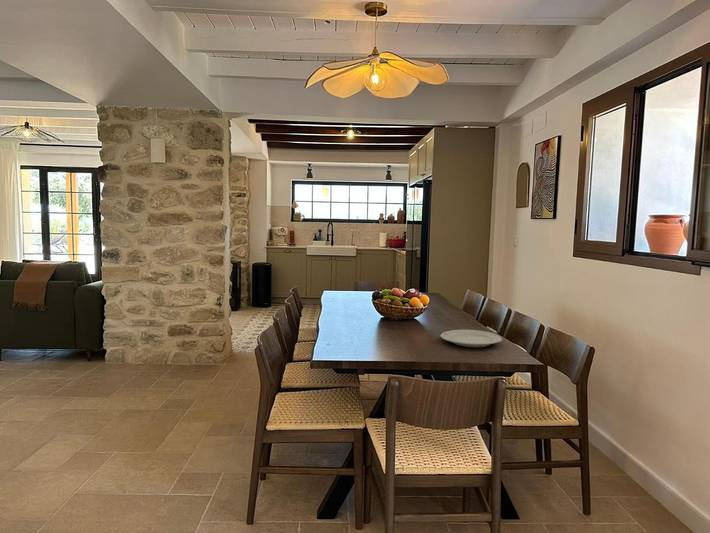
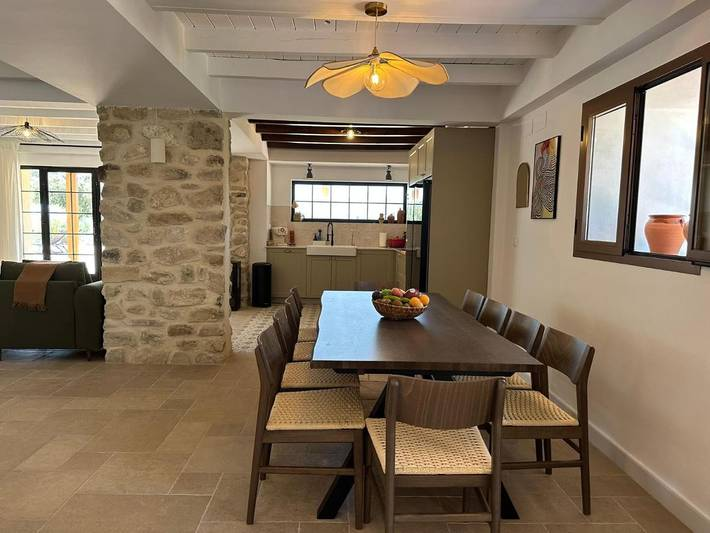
- chinaware (470, 339)
